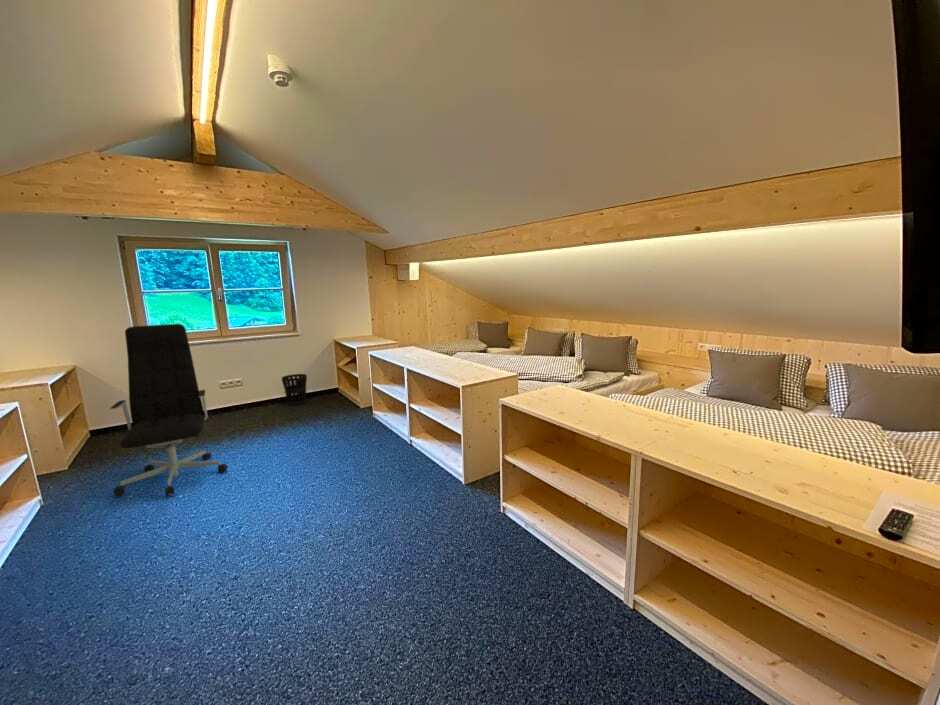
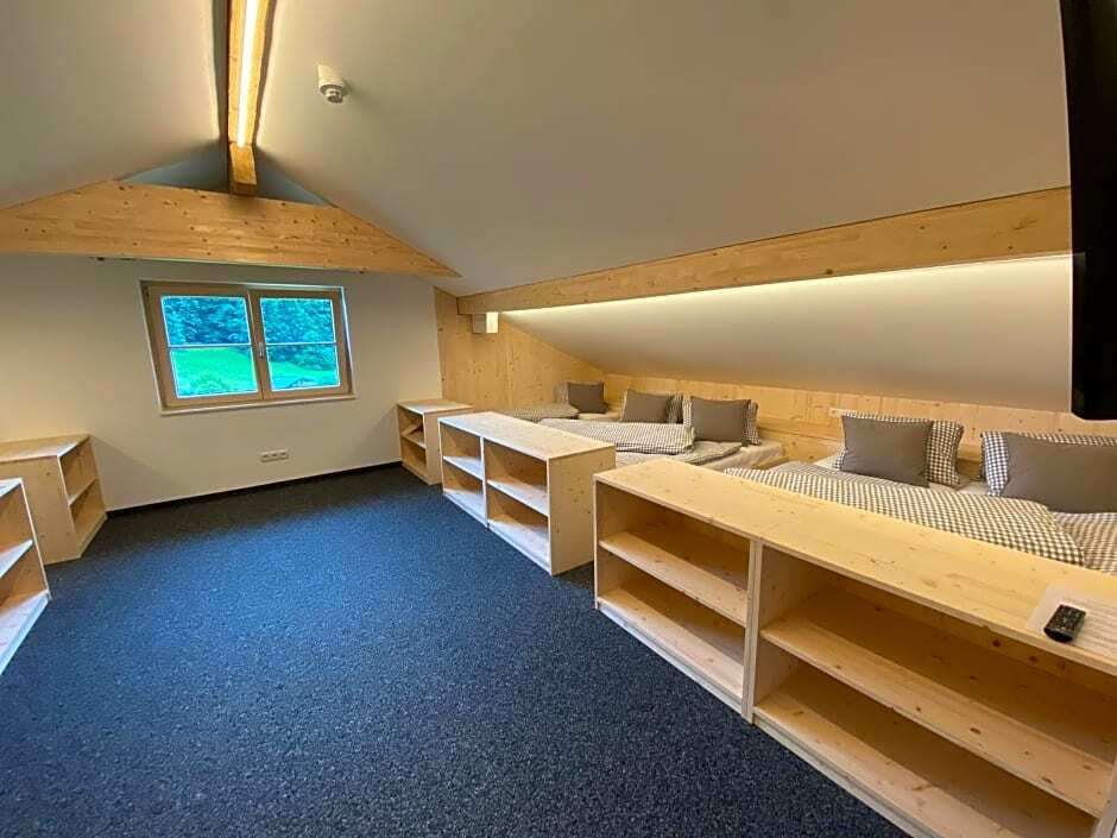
- office chair (163, 404)
- wastebasket (295, 389)
